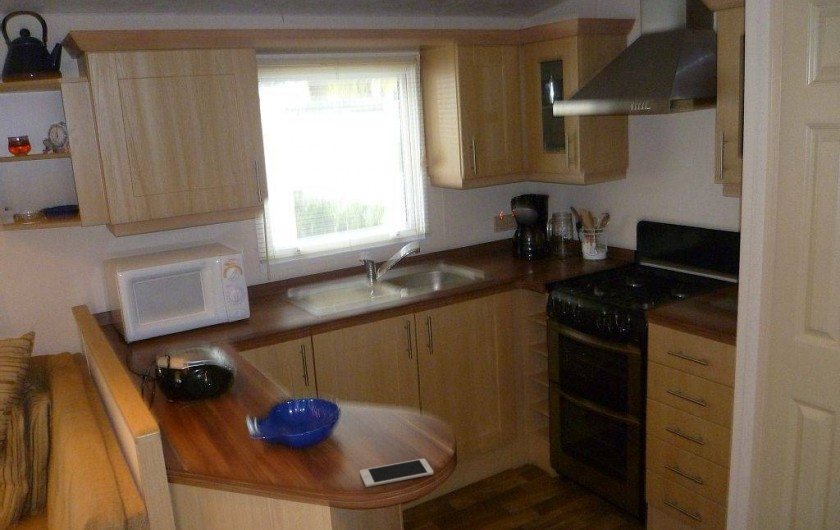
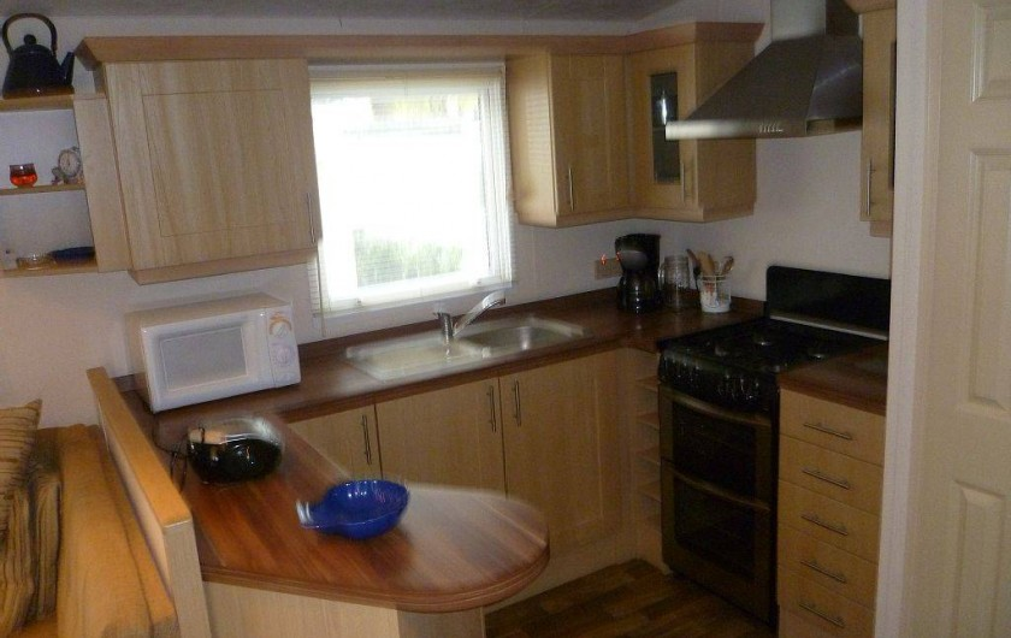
- cell phone (396, 472)
